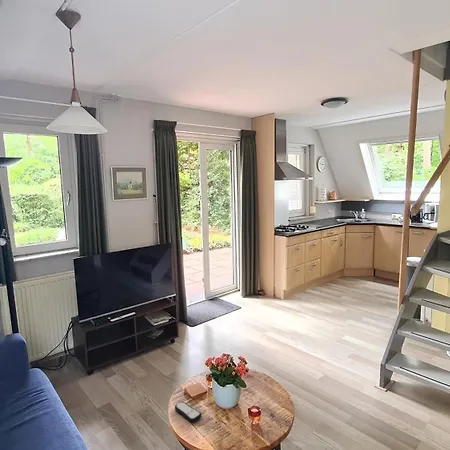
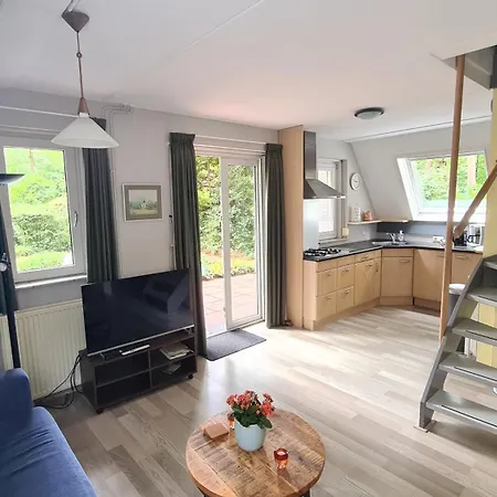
- remote control (187, 411)
